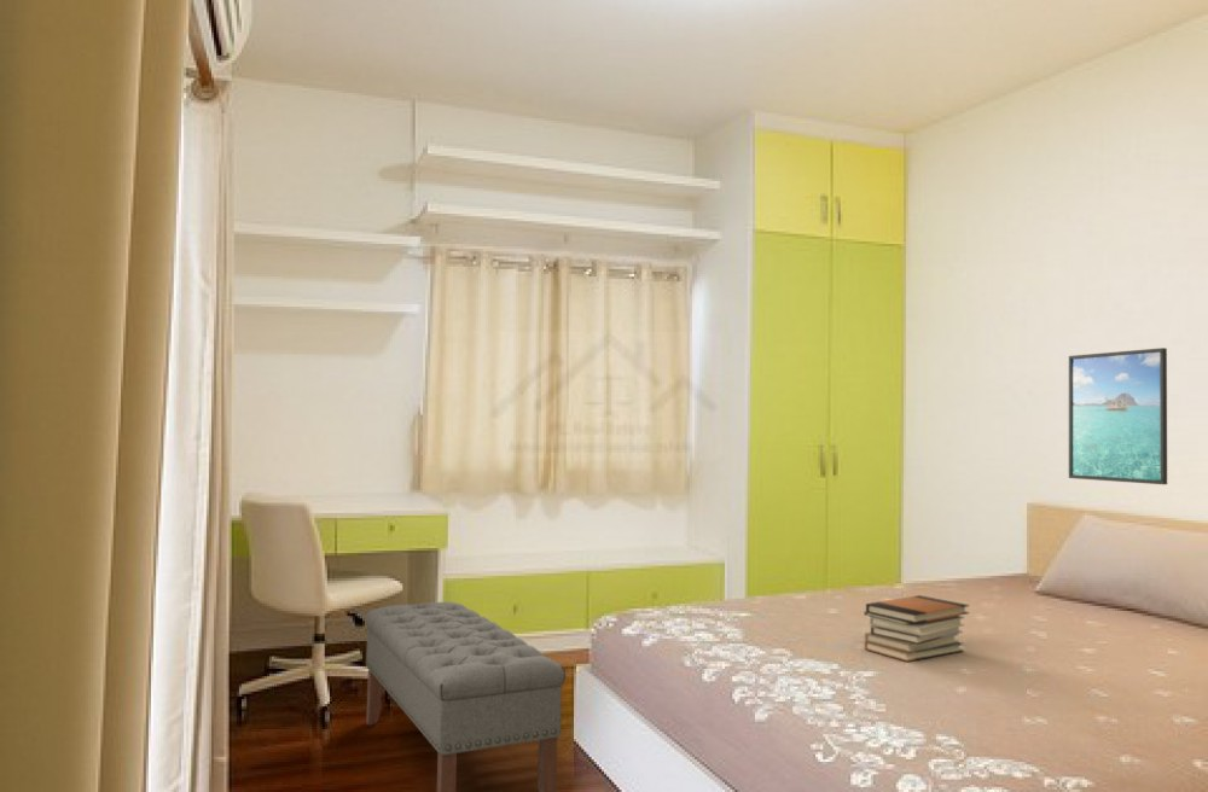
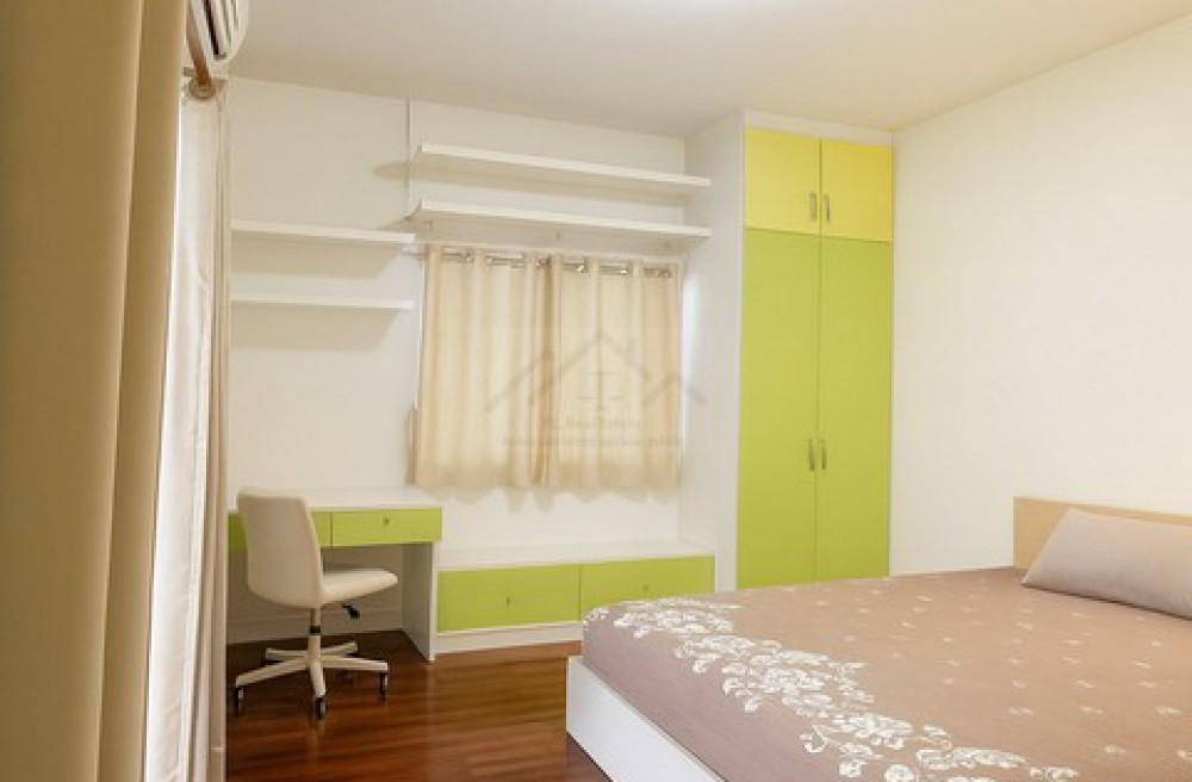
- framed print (1115, 417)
- book stack (916, 627)
- bench (451, 694)
